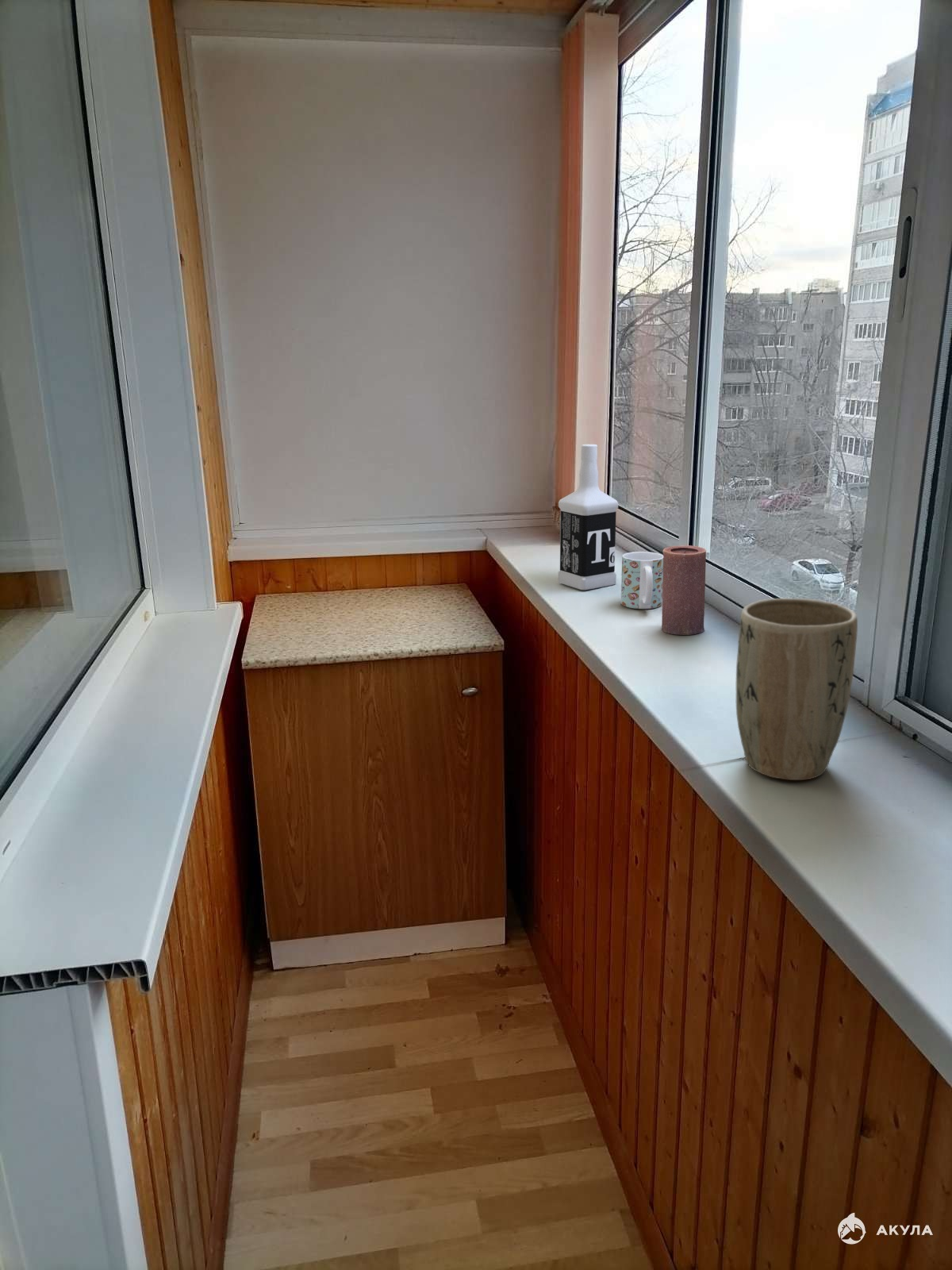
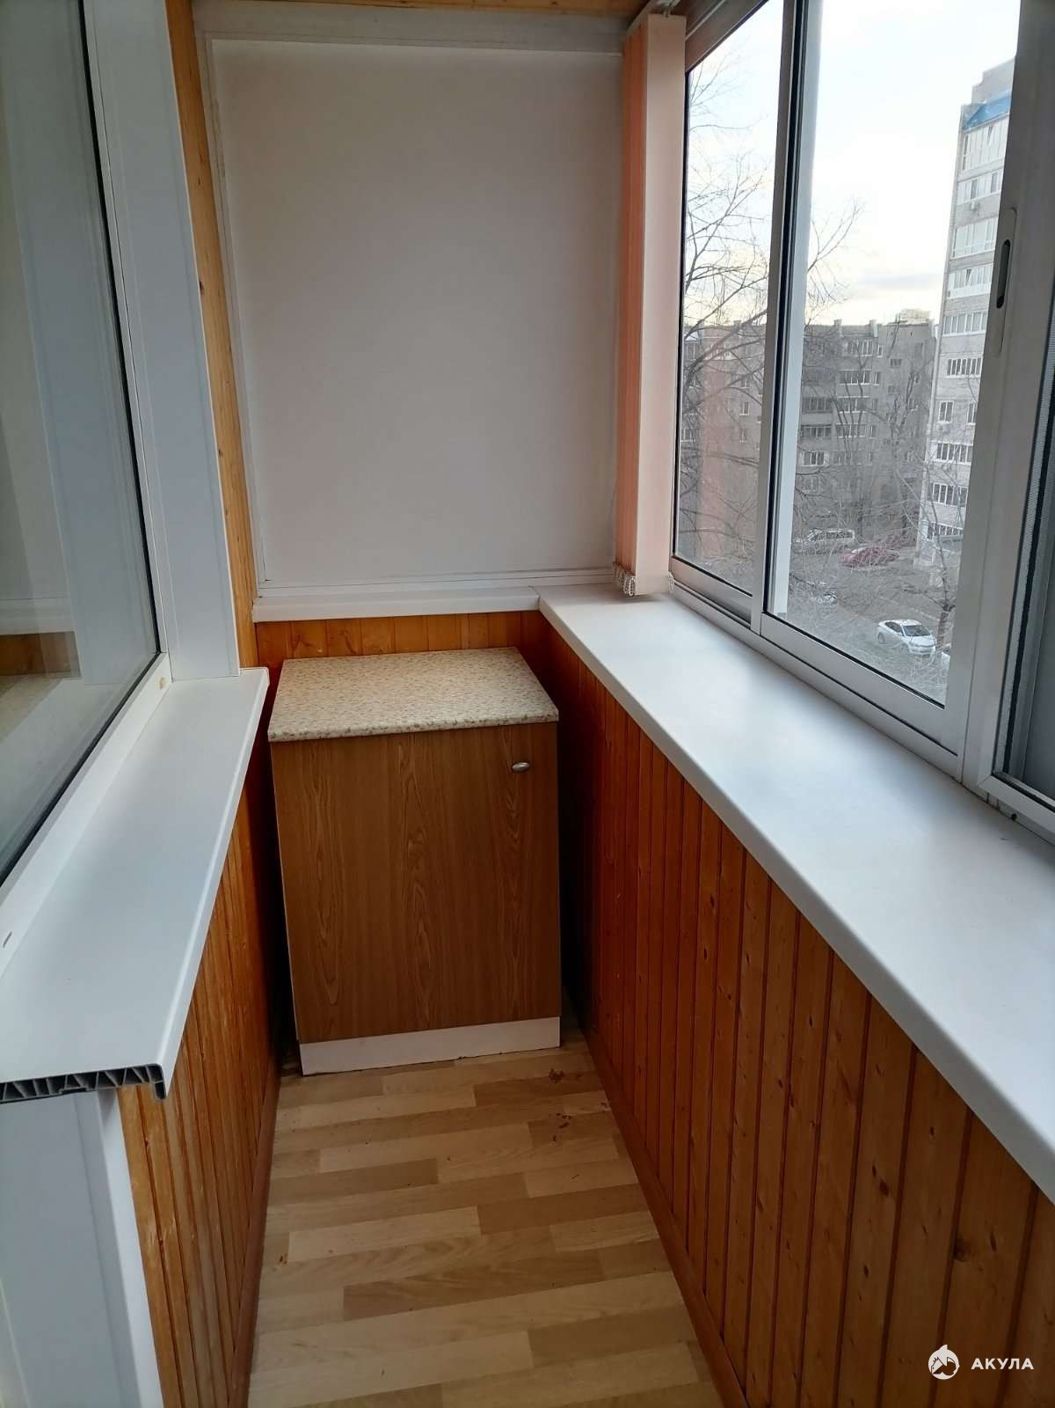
- vodka (588, 515)
- candle (684, 590)
- plant pot (792, 689)
- mug (643, 582)
